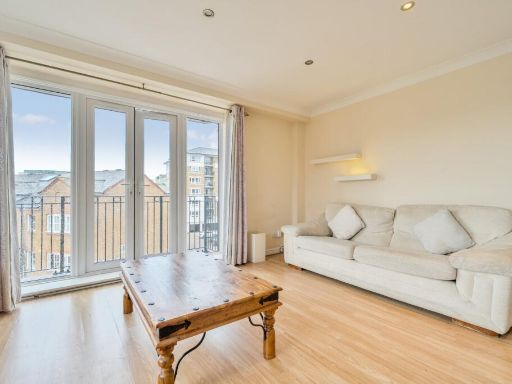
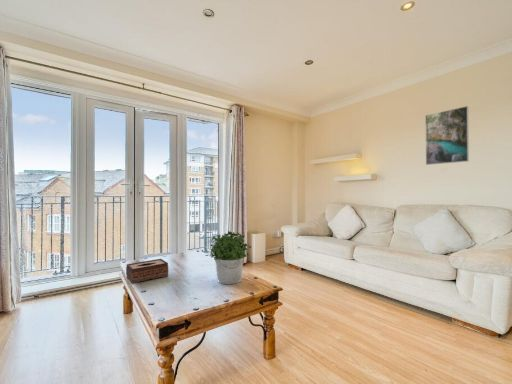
+ tissue box (147, 270)
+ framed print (445, 137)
+ potted plant (231, 255)
